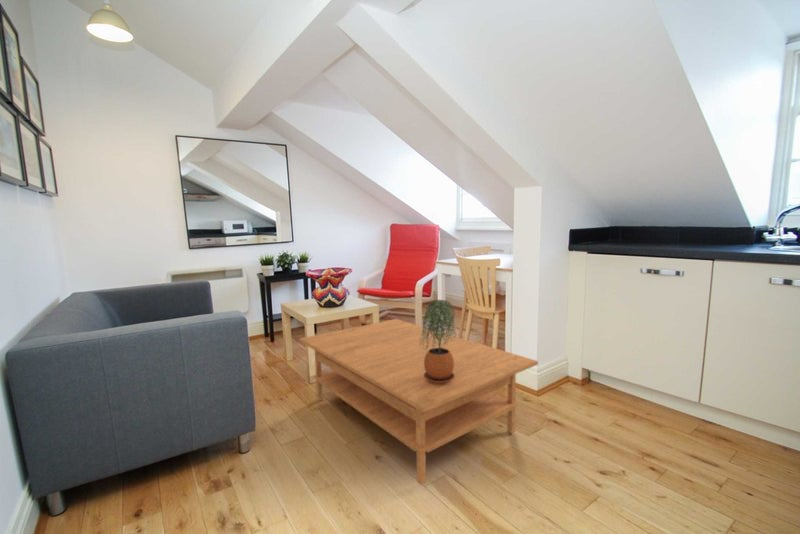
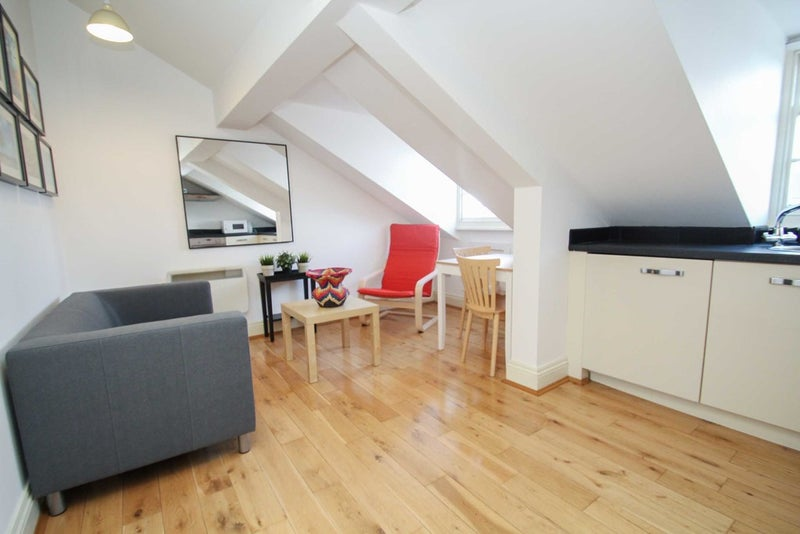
- potted plant (438, 340)
- coffee table (405, 381)
